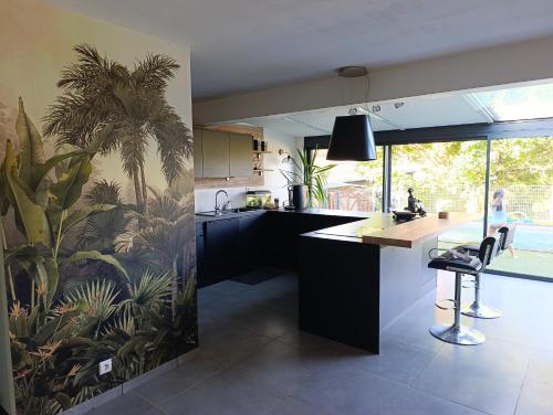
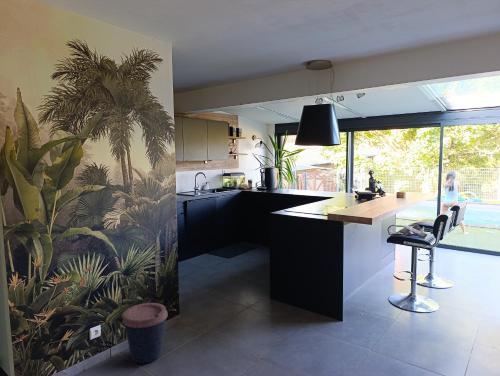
+ coffee cup (145, 333)
